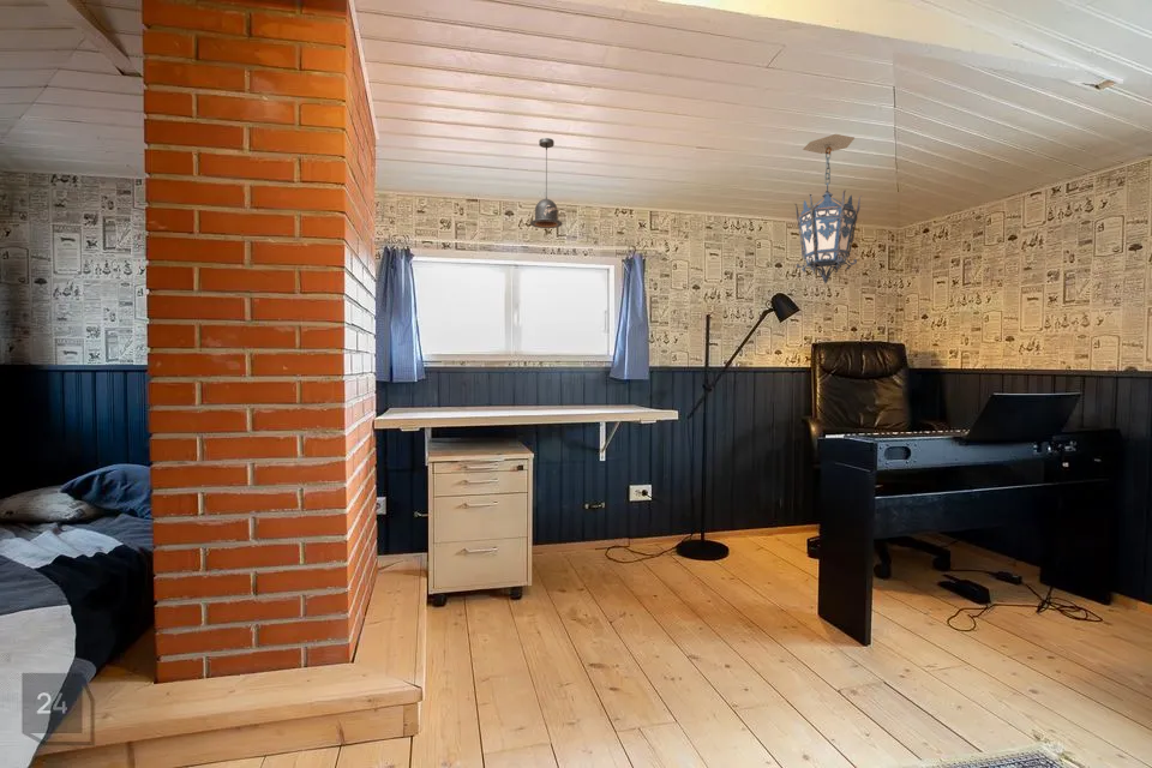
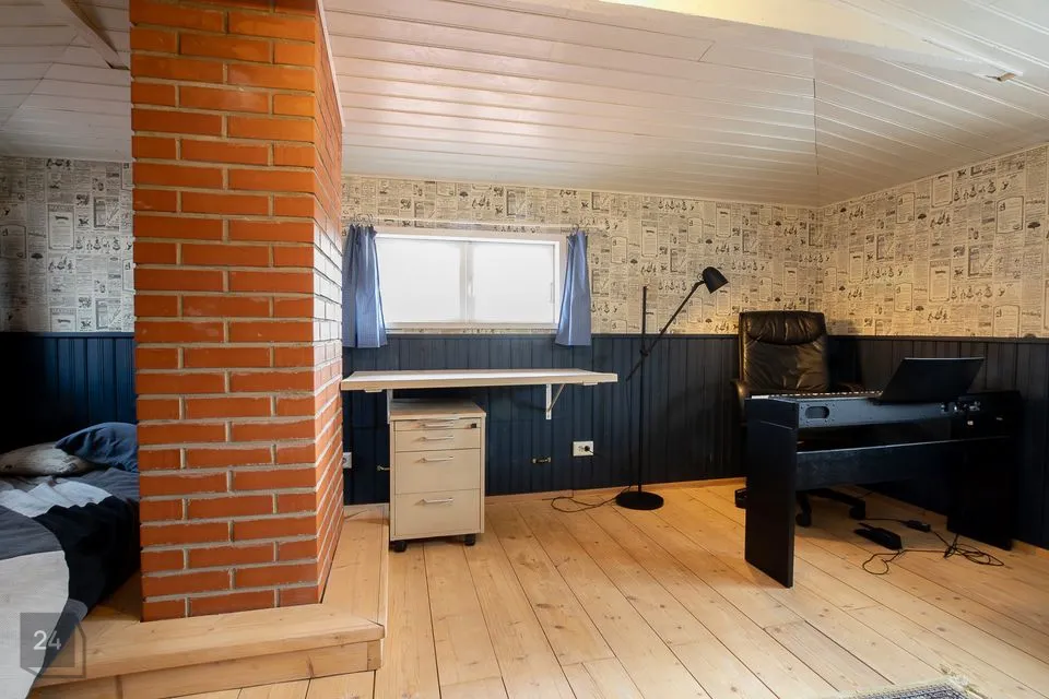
- hanging lantern (827, 214)
- pendant lamp (546, 182)
